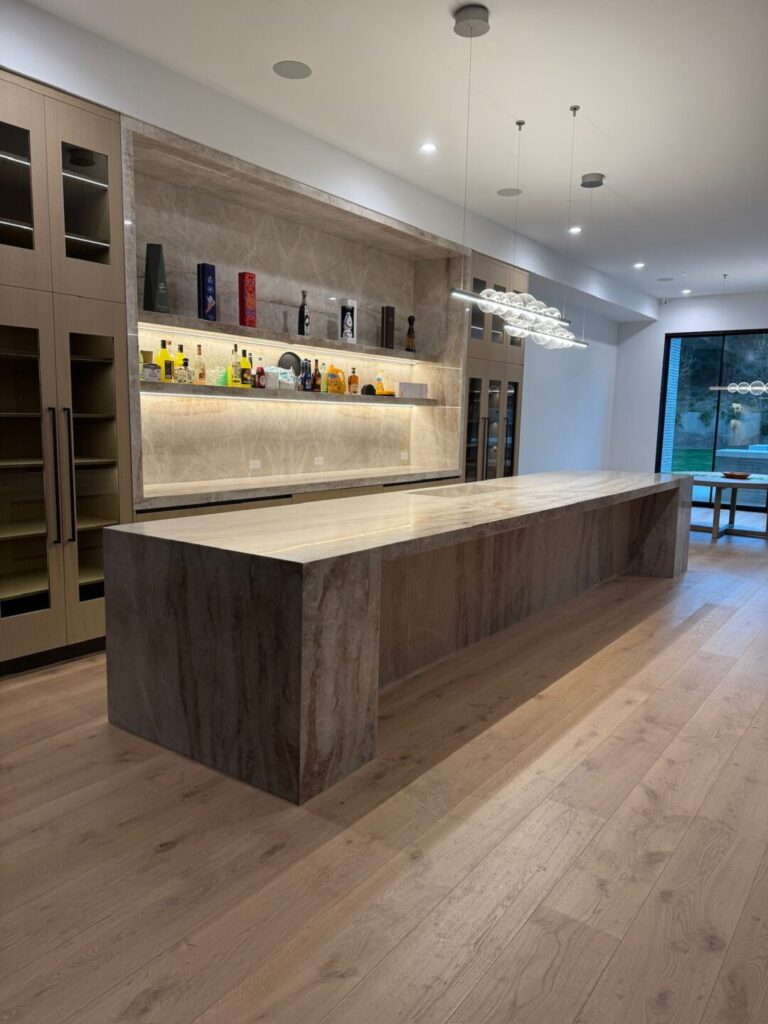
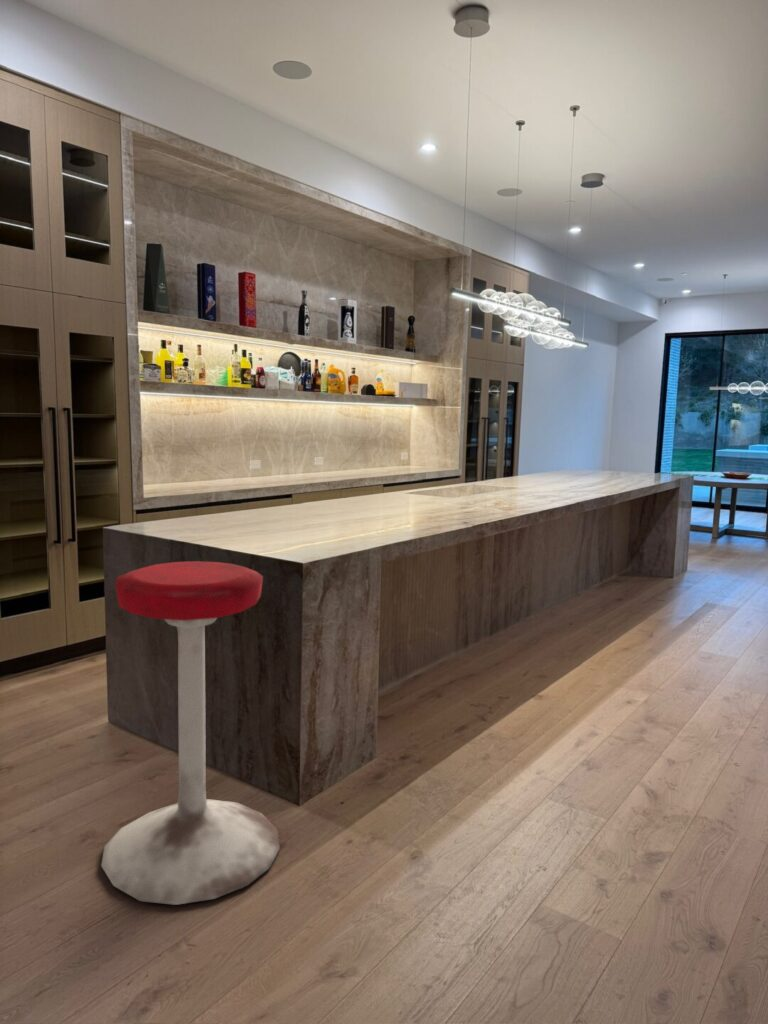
+ stool (192, 714)
